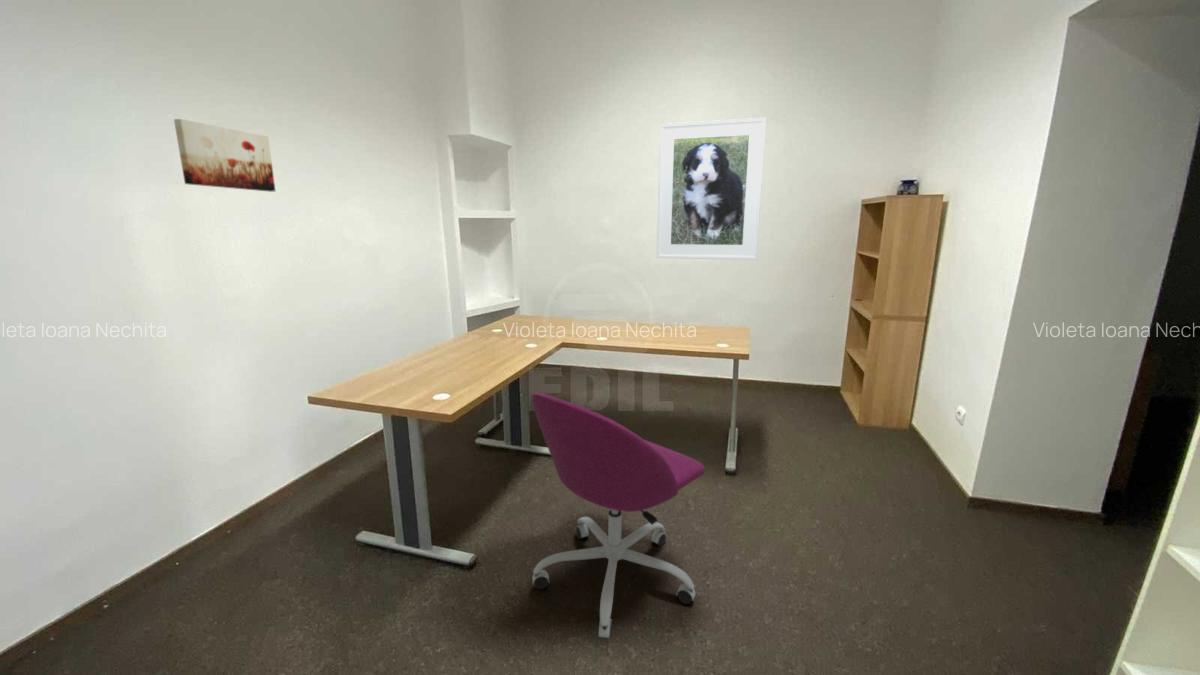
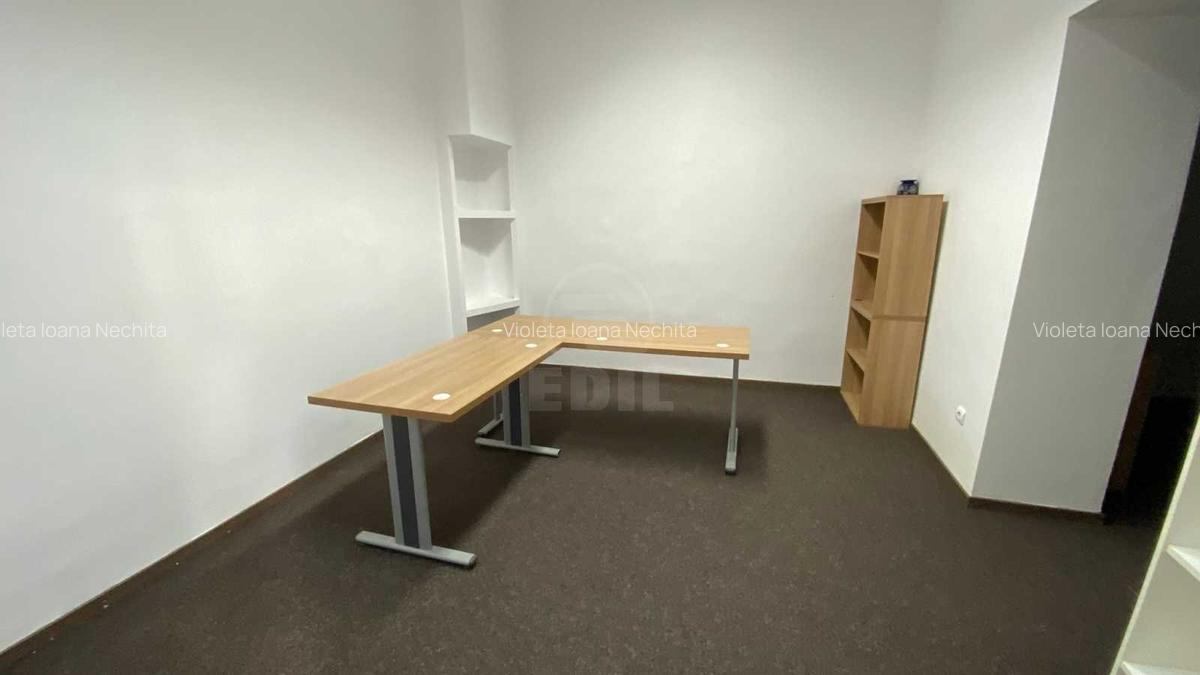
- office chair (618, 481)
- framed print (708, 192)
- wall art (229, 158)
